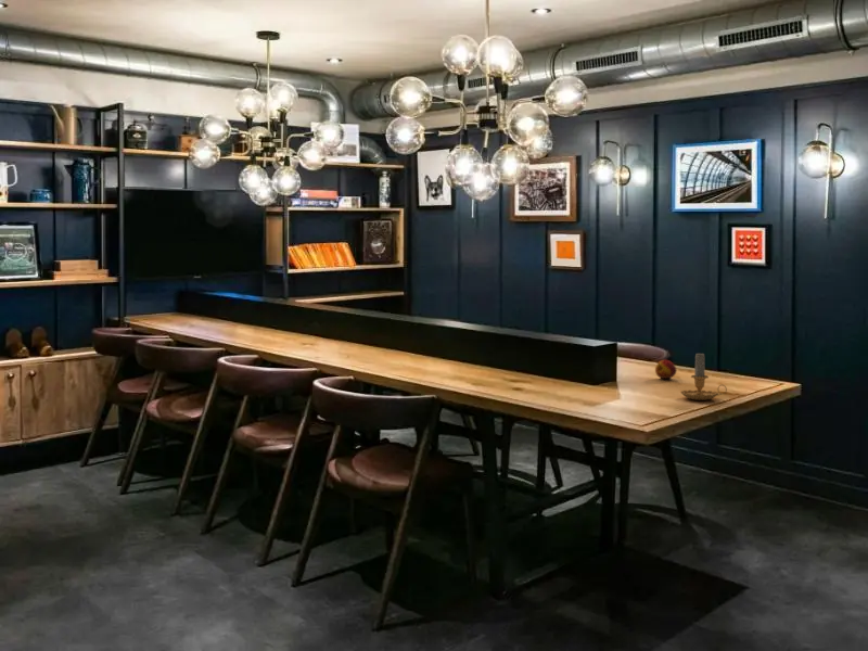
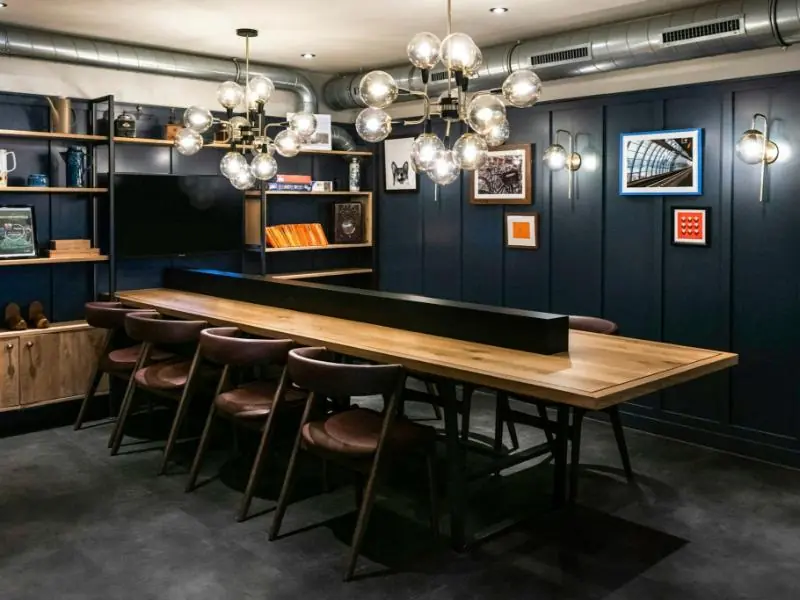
- fruit (665, 369)
- candle (703, 374)
